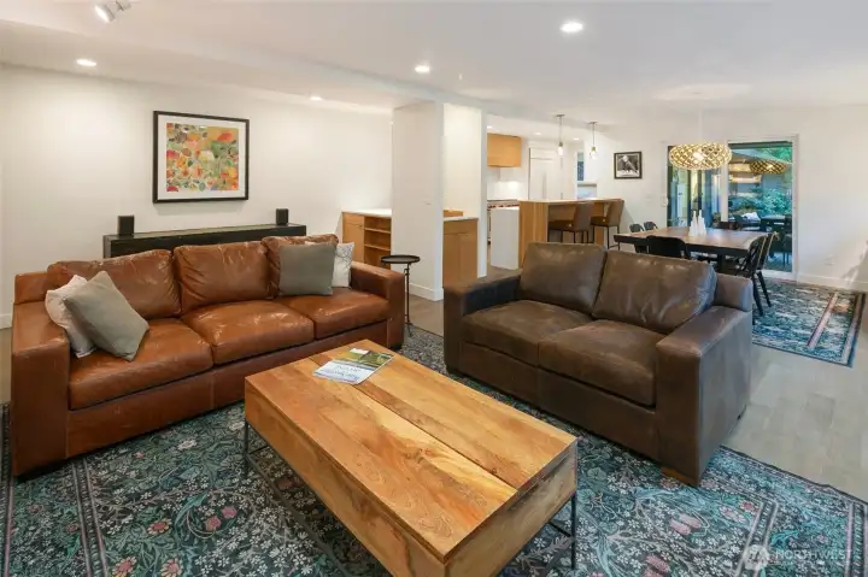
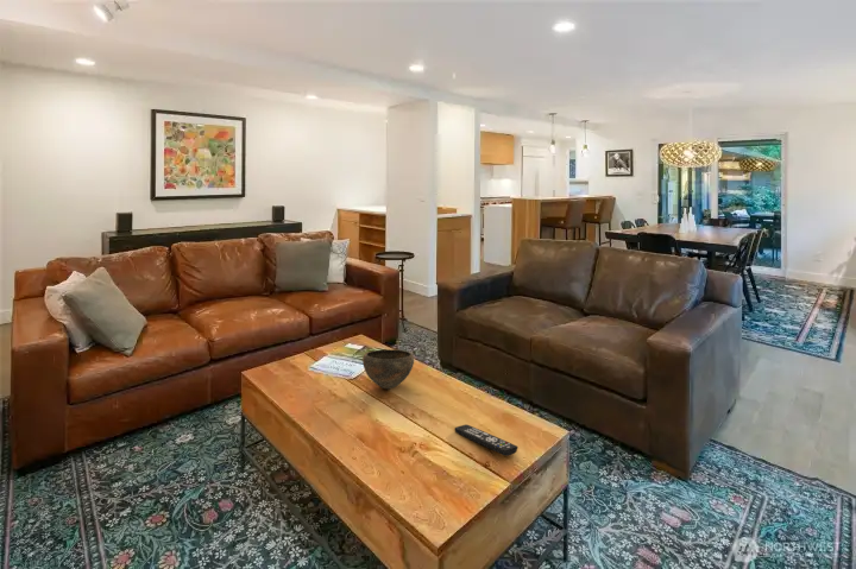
+ remote control (484, 438)
+ bowl (388, 371)
